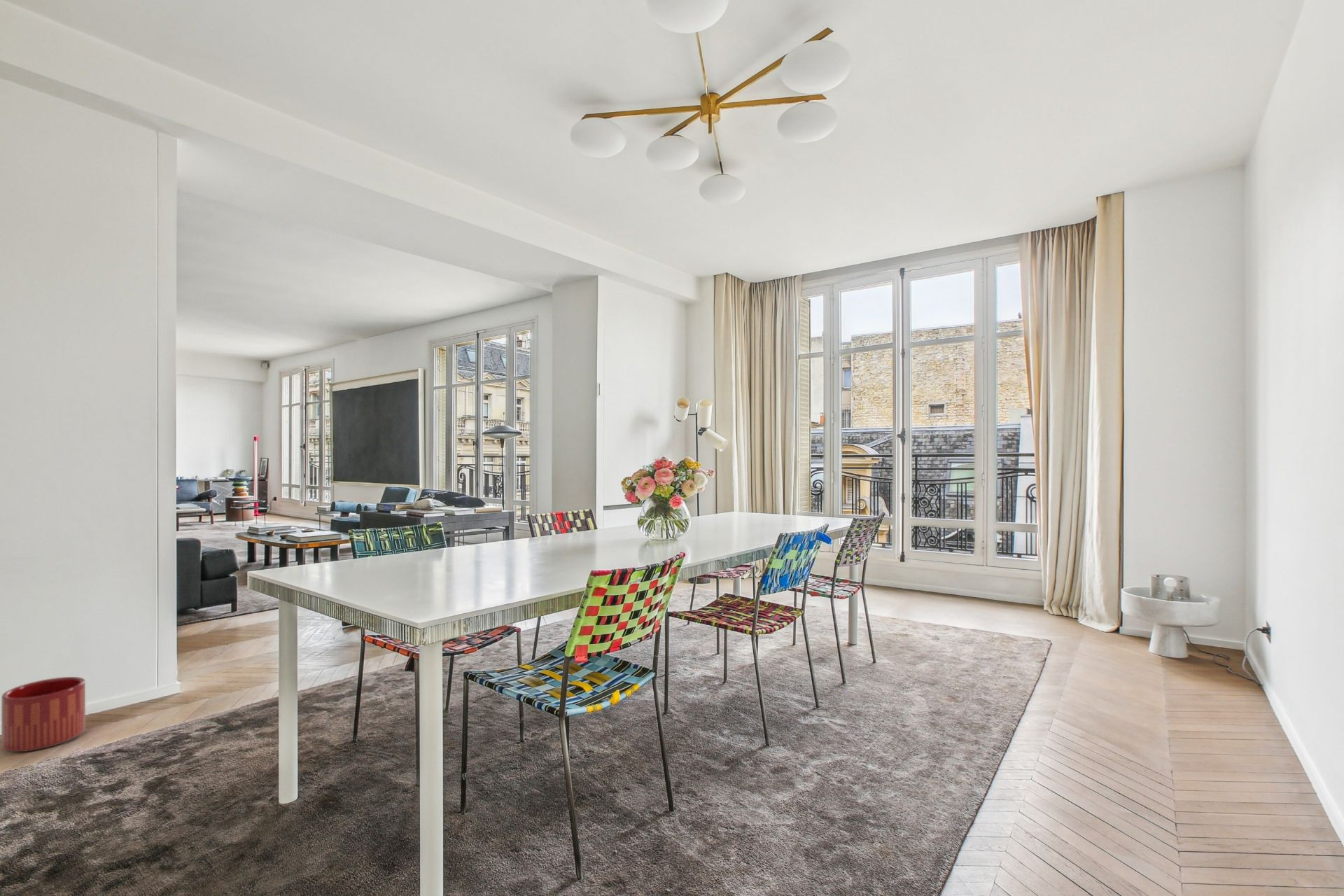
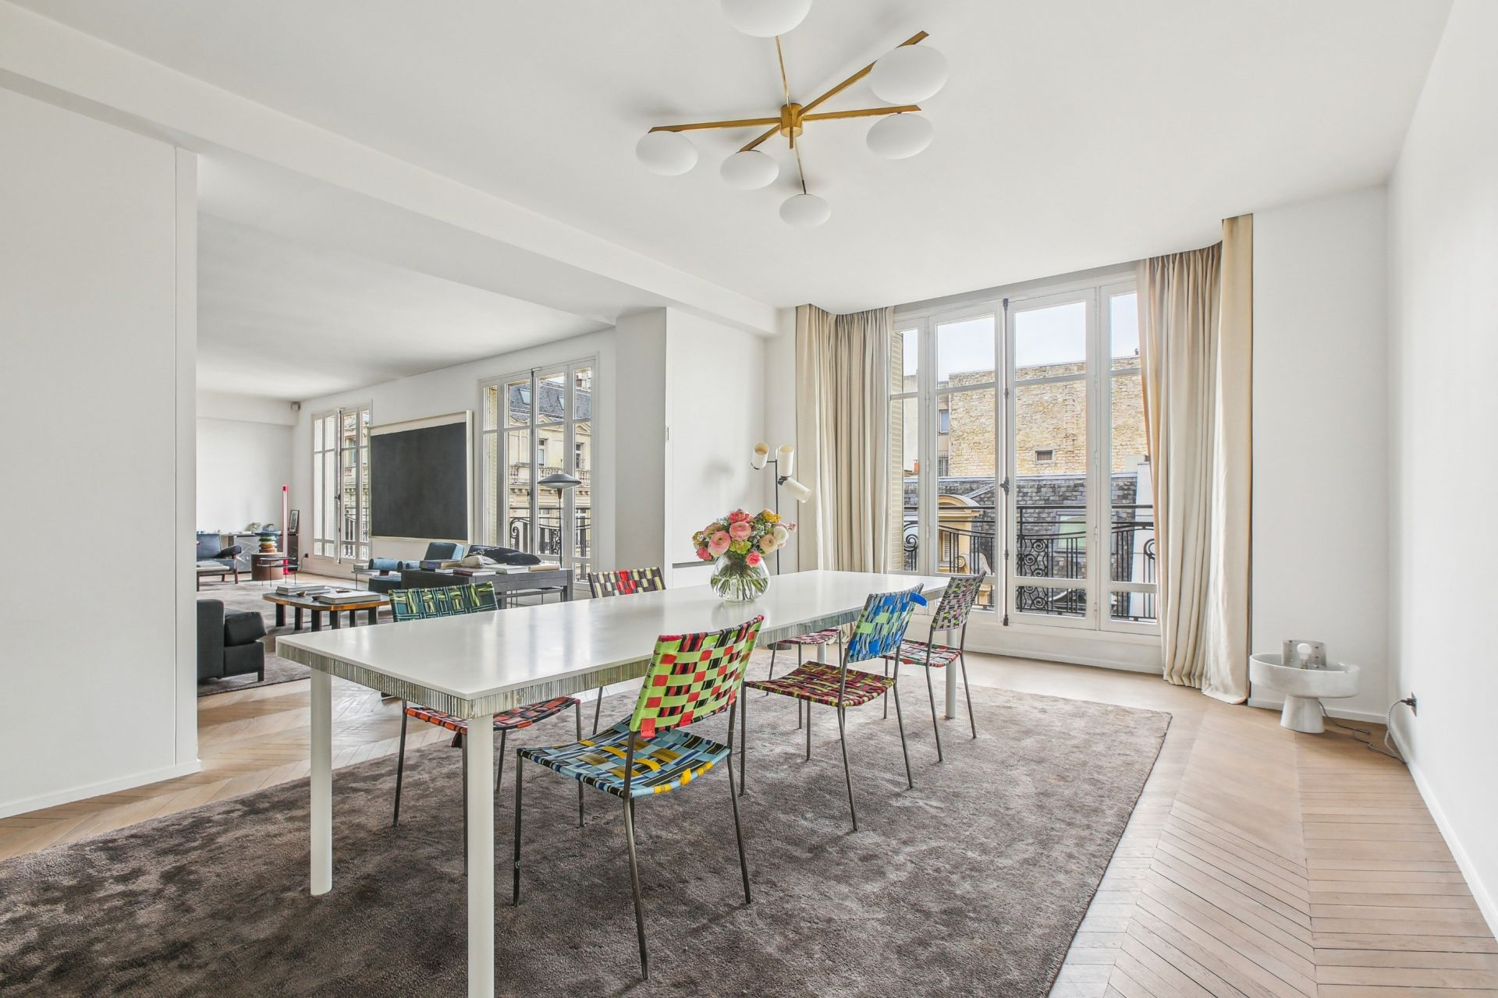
- planter (44, 713)
